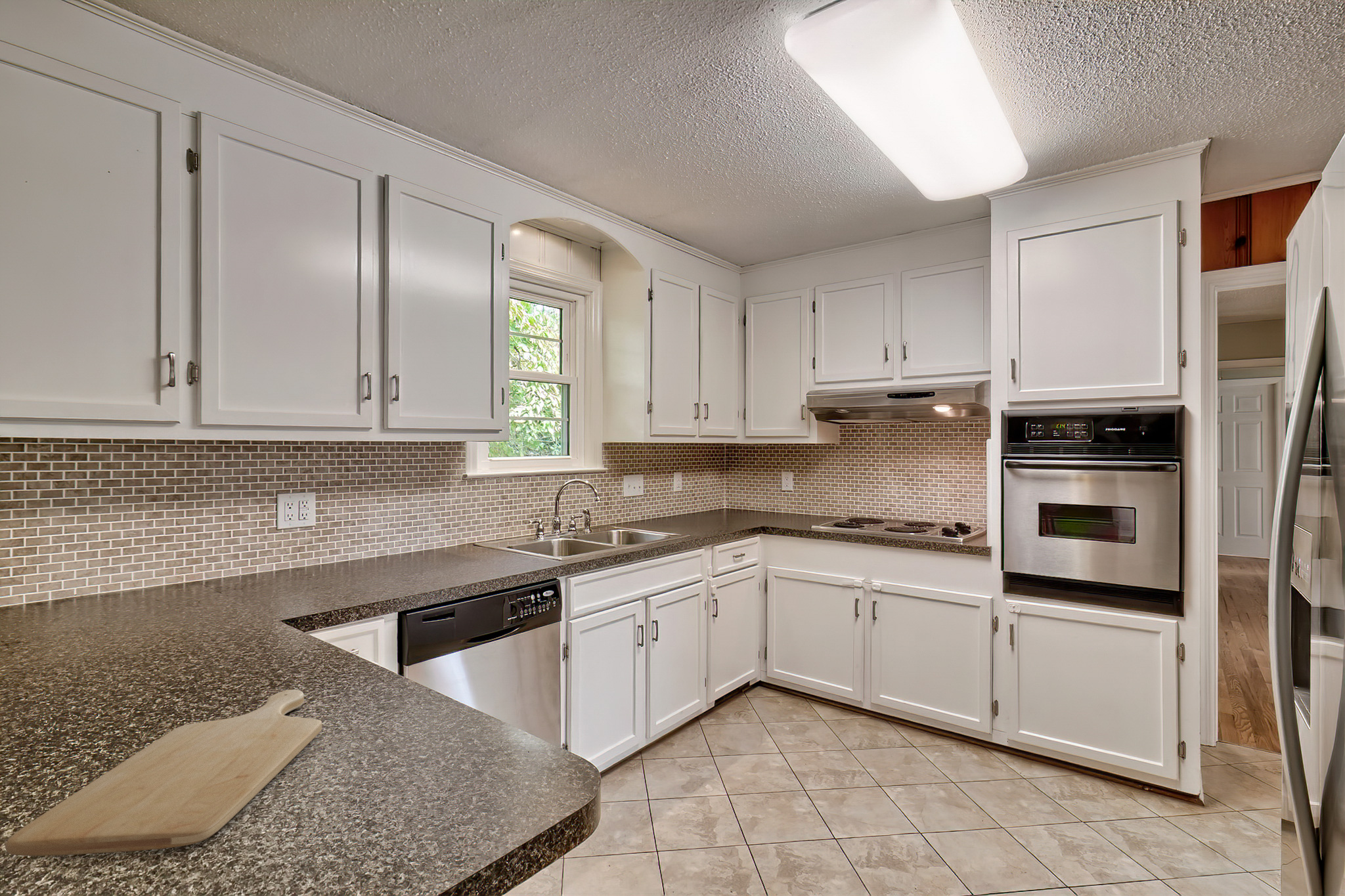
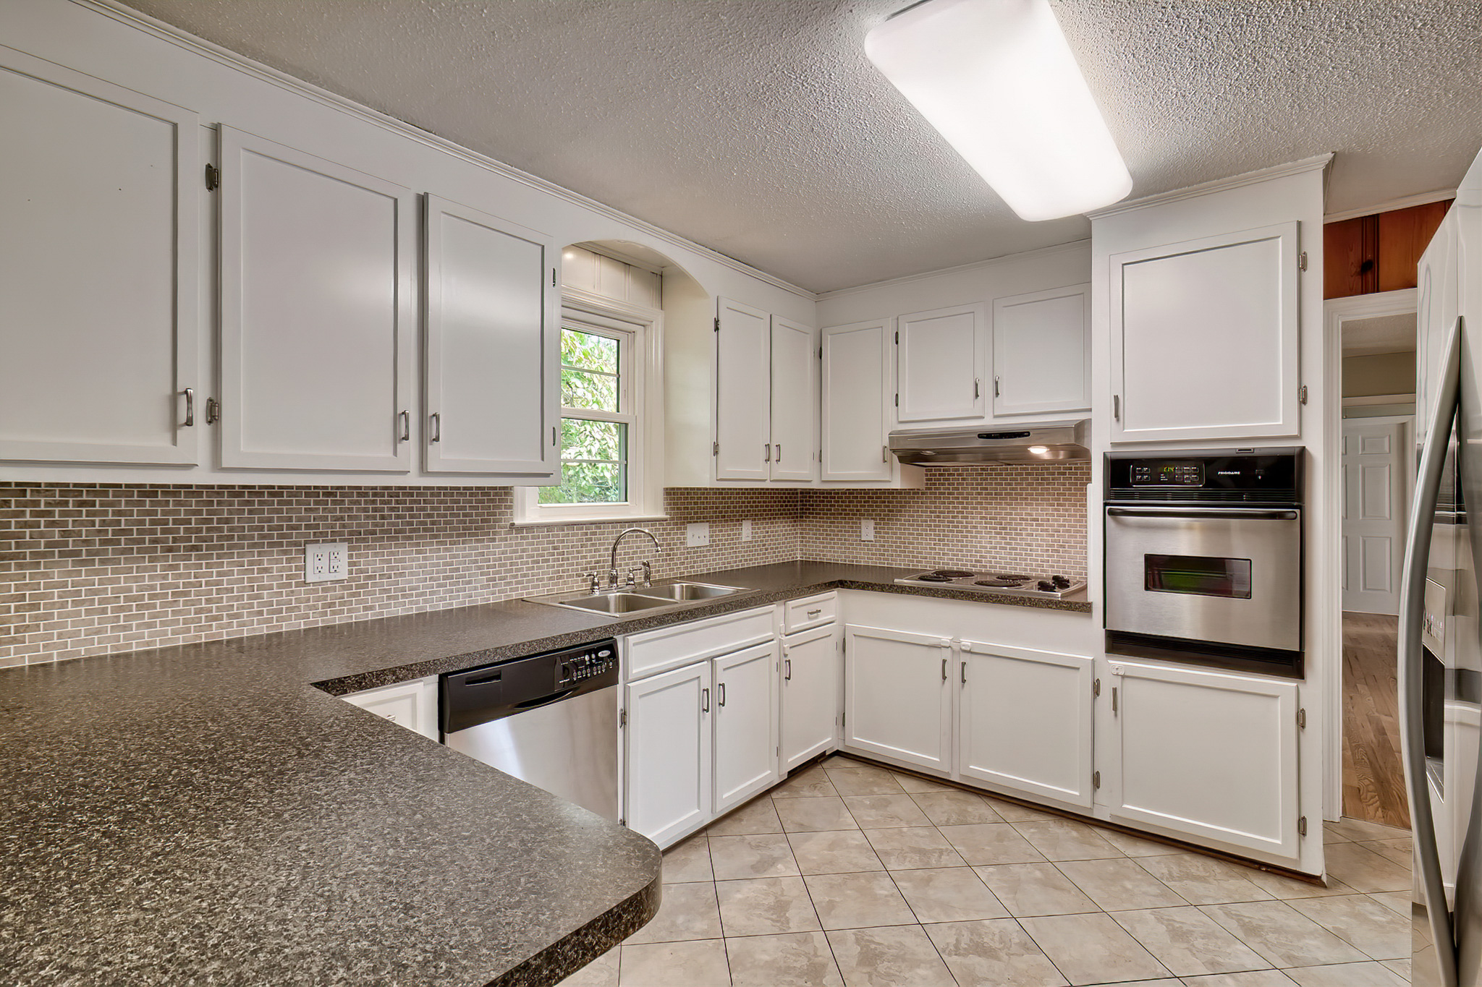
- chopping board (219, 752)
